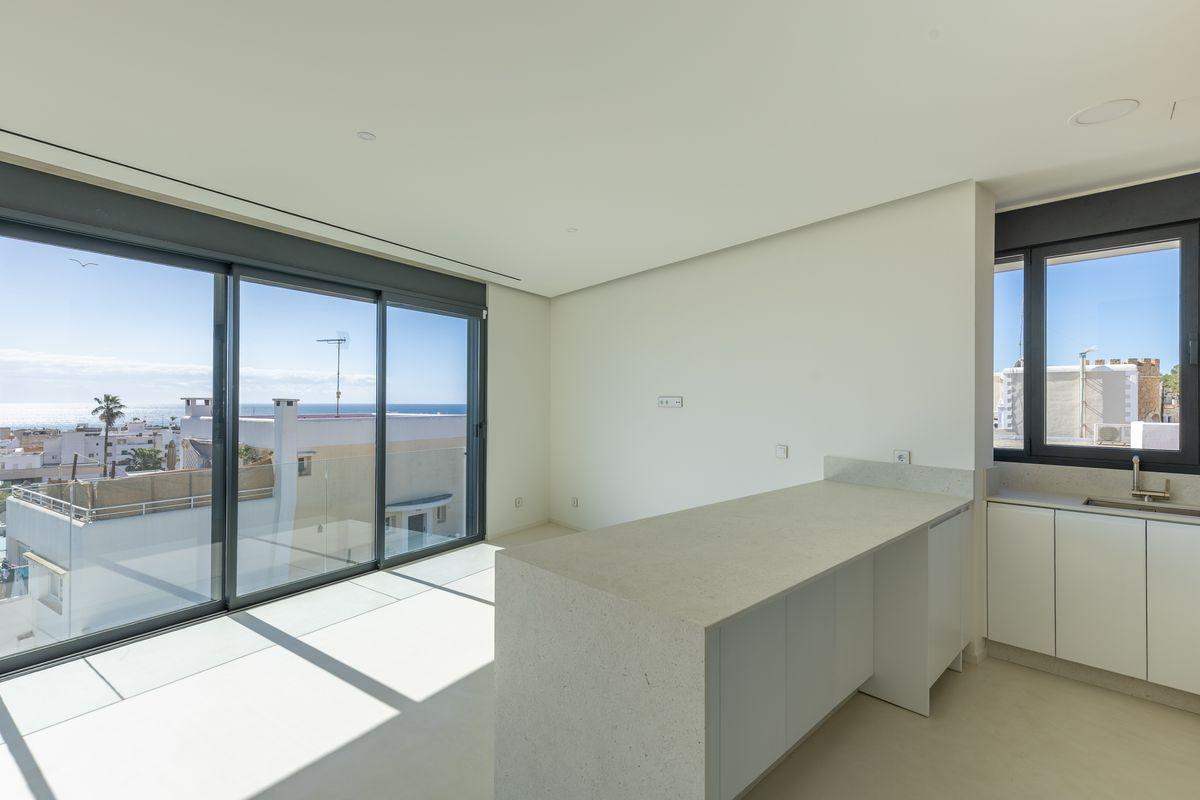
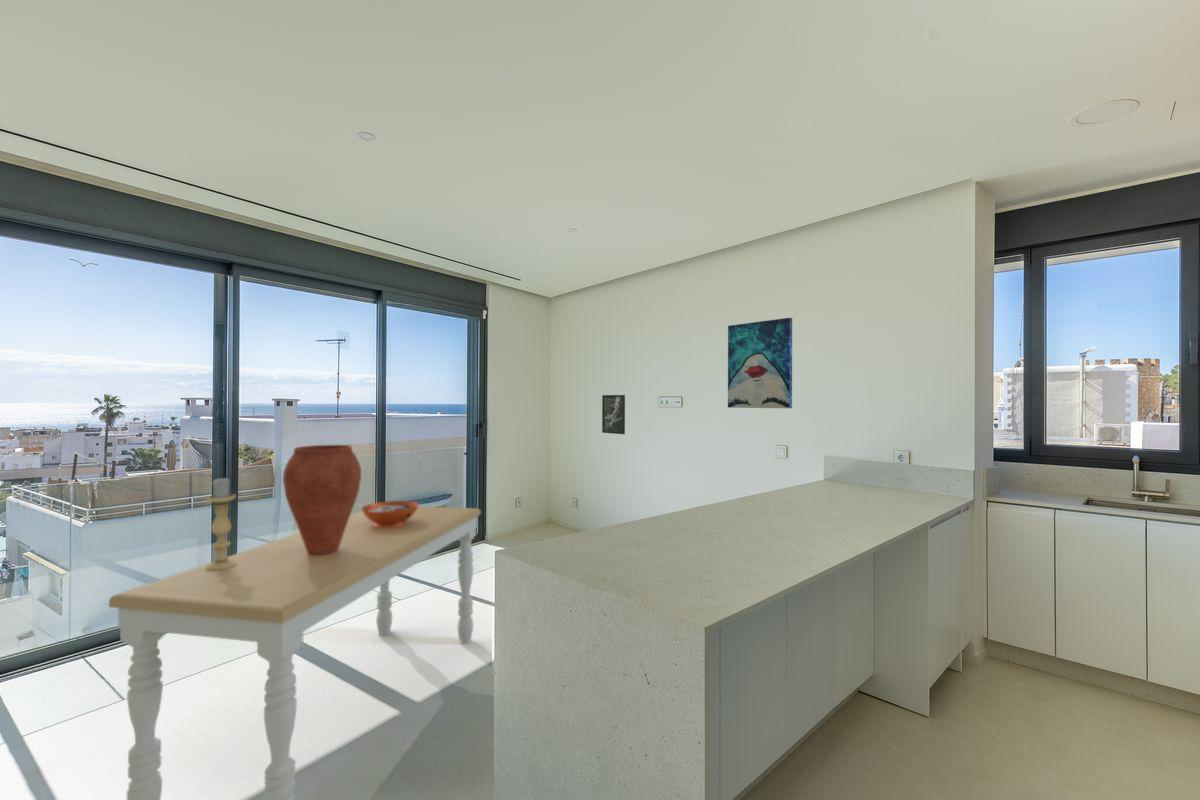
+ candle holder (221, 521)
+ vase (323, 498)
+ dining table (338, 610)
+ wall art (758, 365)
+ decorative bowl (390, 514)
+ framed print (613, 414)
